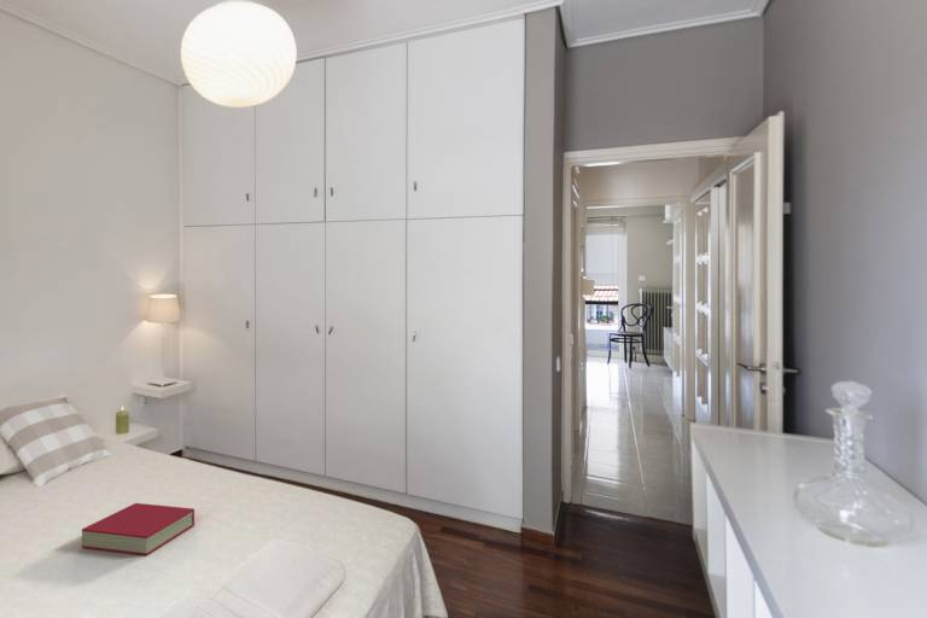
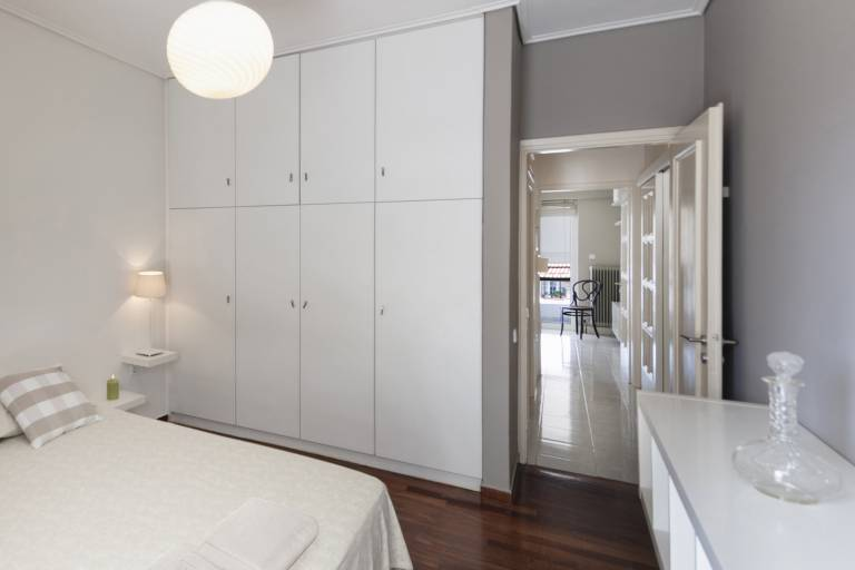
- book (140, 526)
